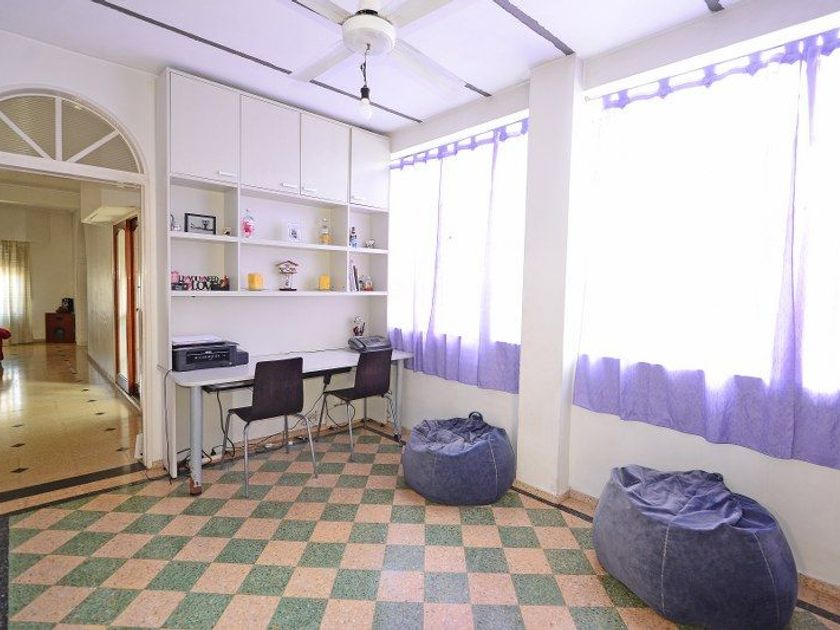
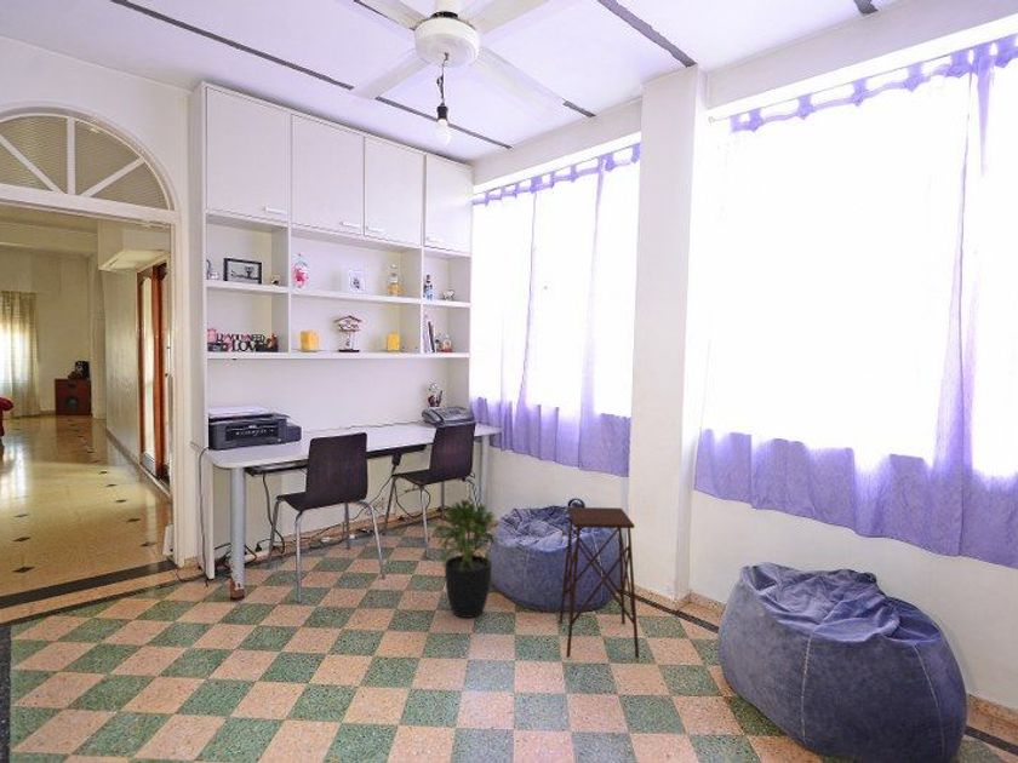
+ side table (600, 576)
+ potted plant (467, 552)
